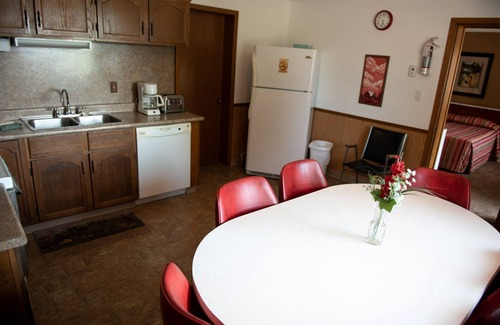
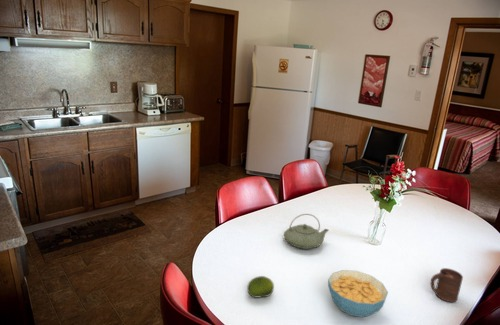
+ cup (446, 285)
+ cereal bowl (355, 297)
+ teapot (307, 228)
+ fruit (260, 286)
